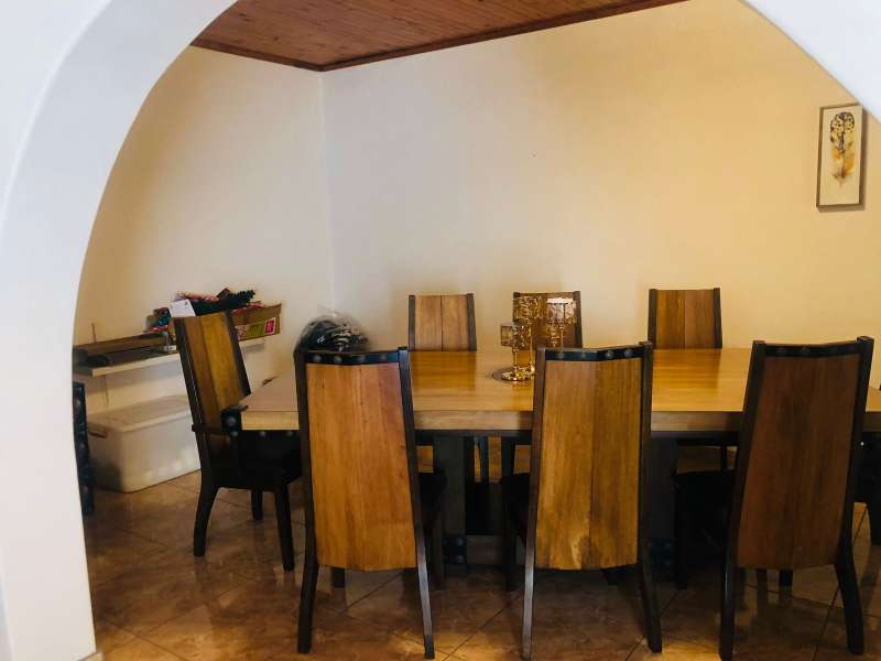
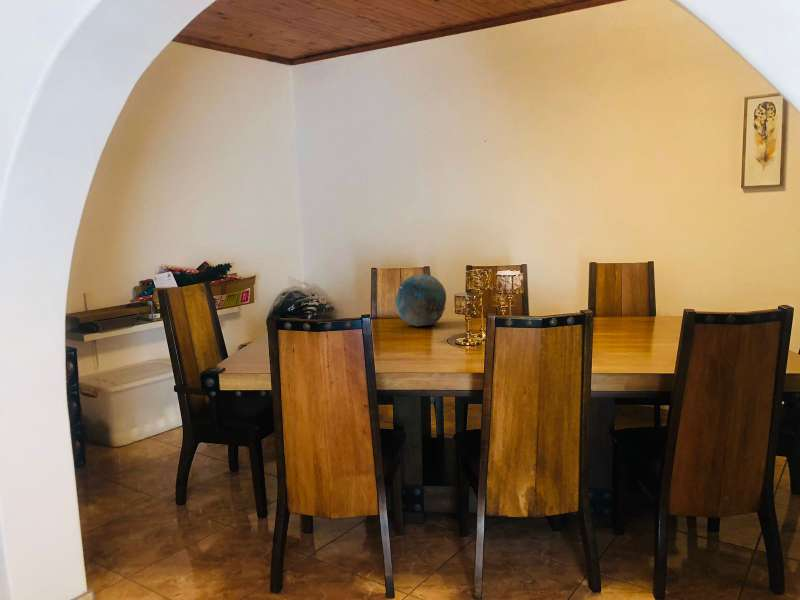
+ decorative bowl (420, 300)
